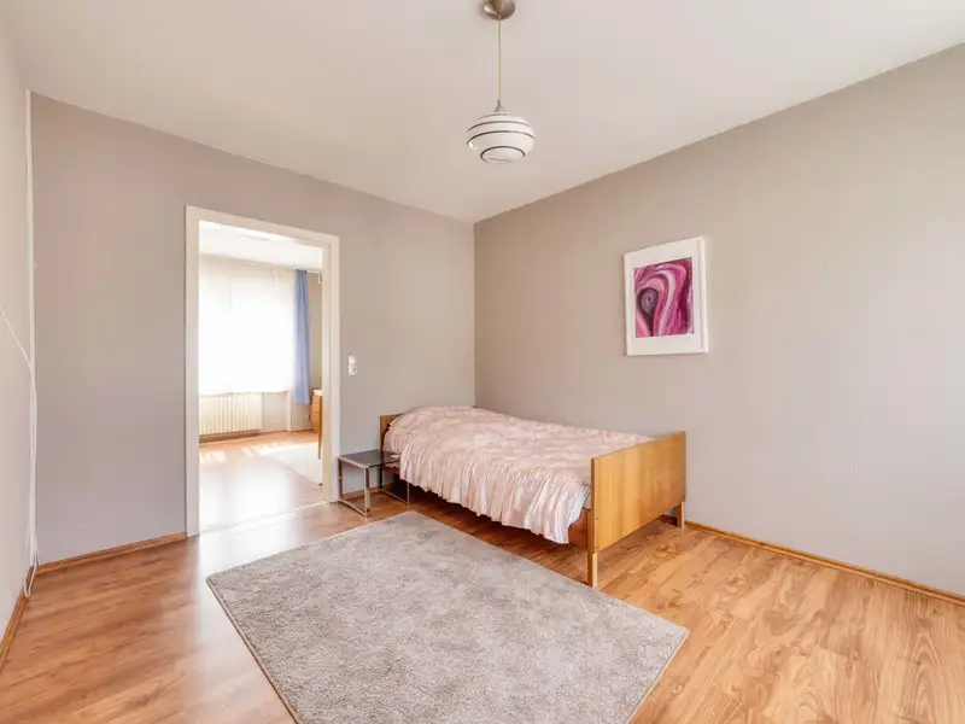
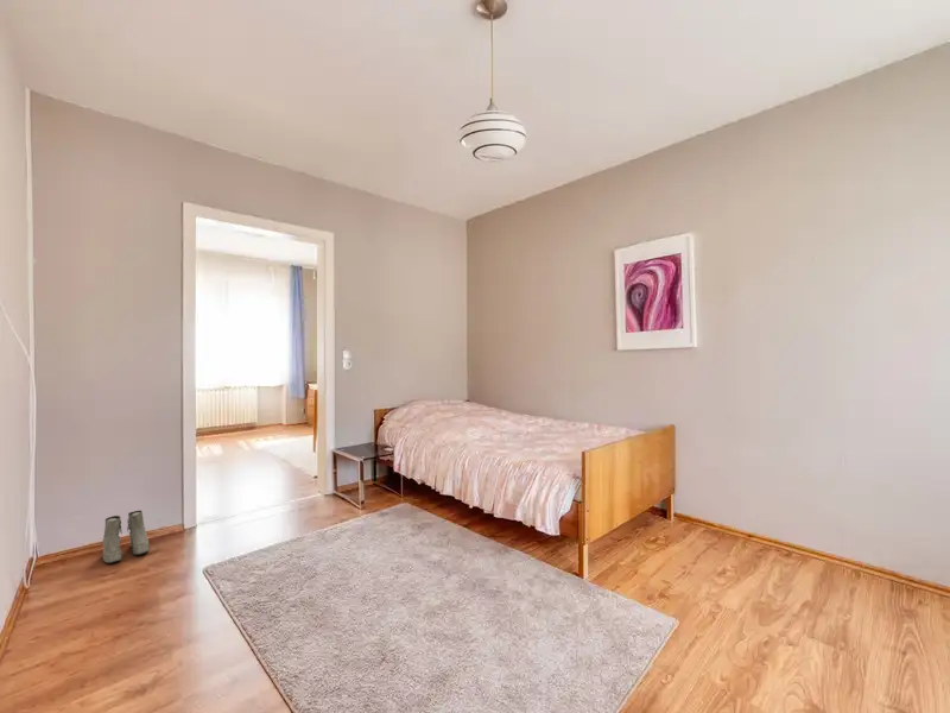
+ boots (129, 535)
